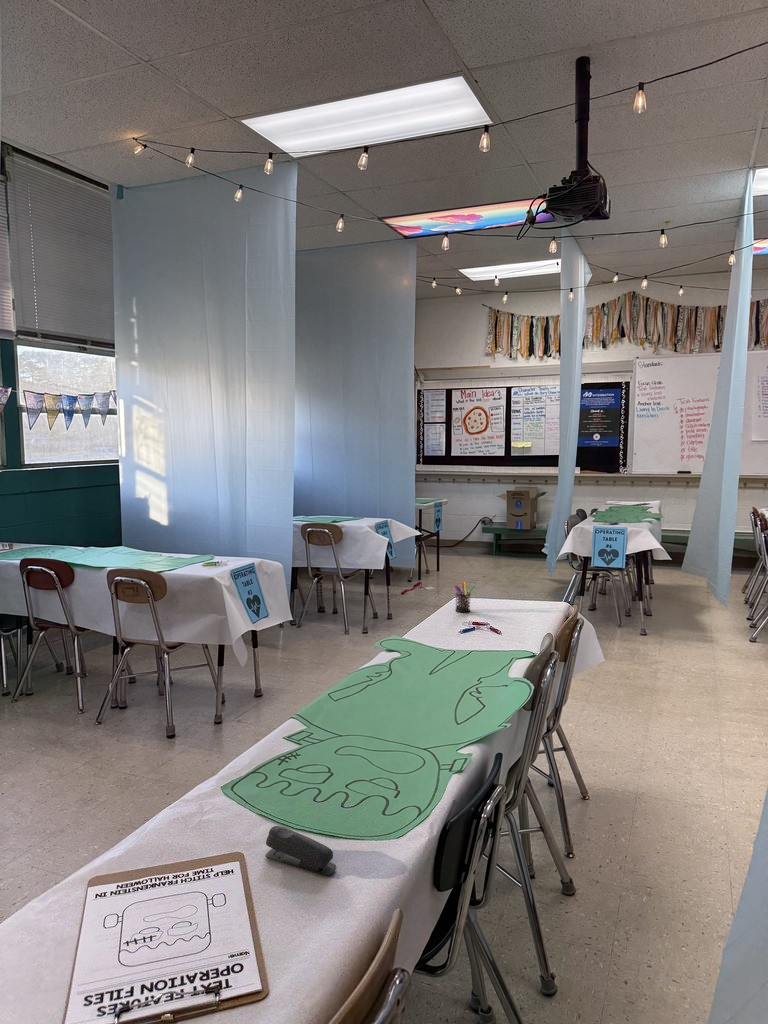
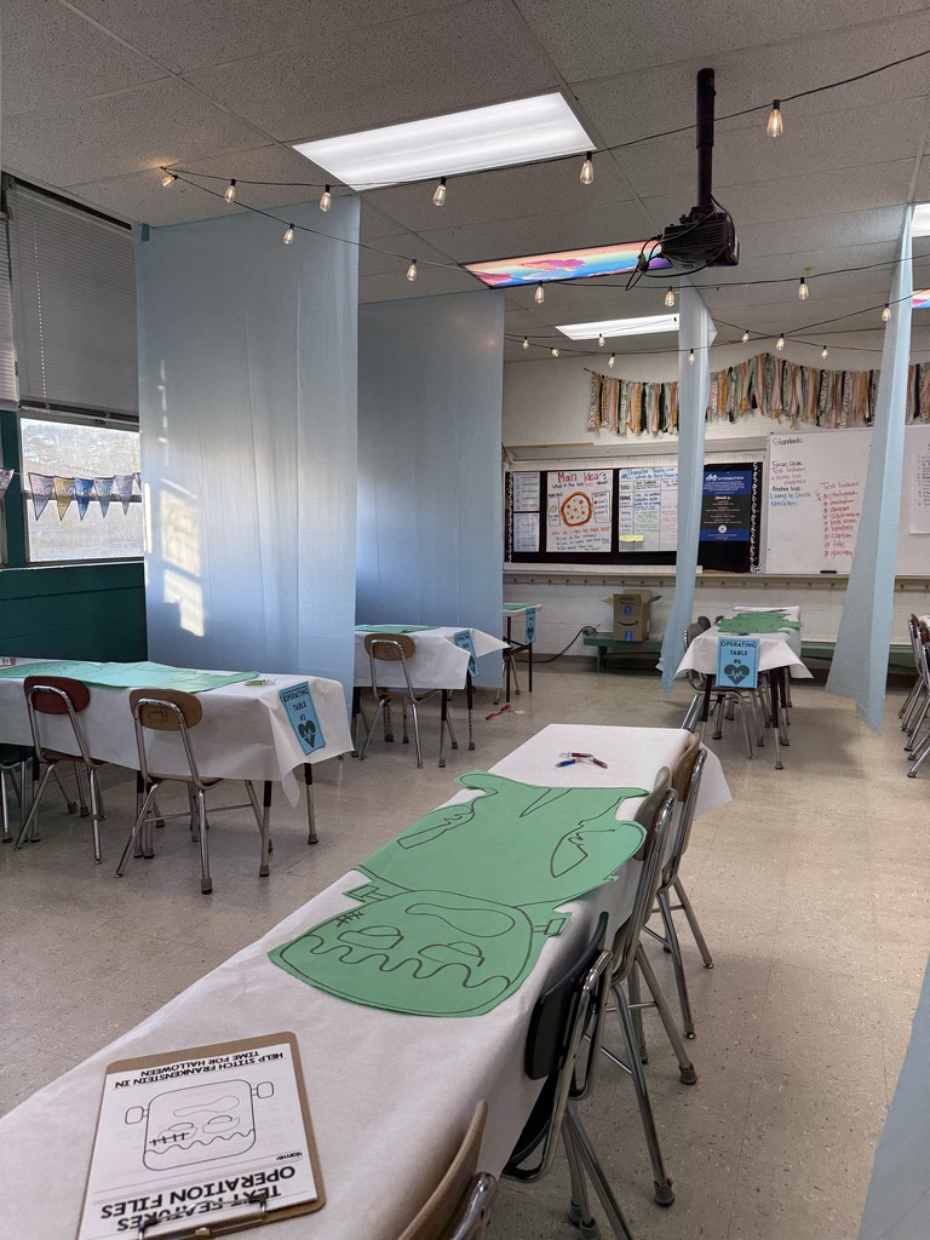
- stapler (300, 848)
- pen holder (464, 595)
